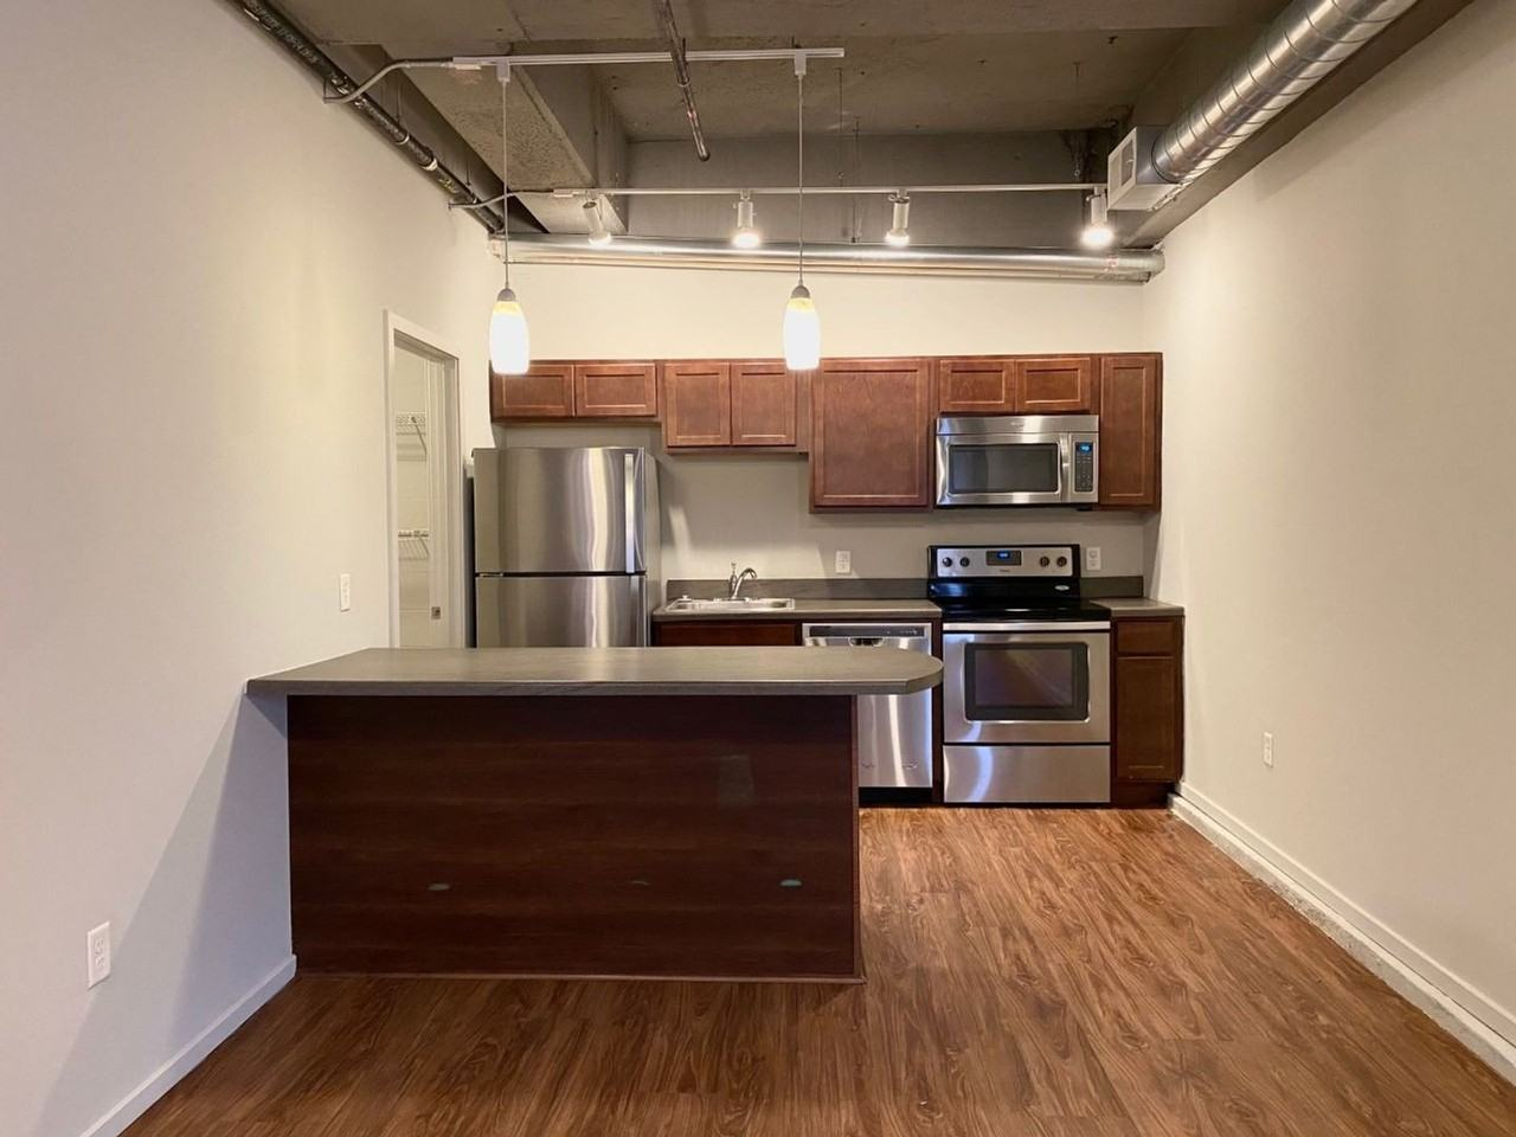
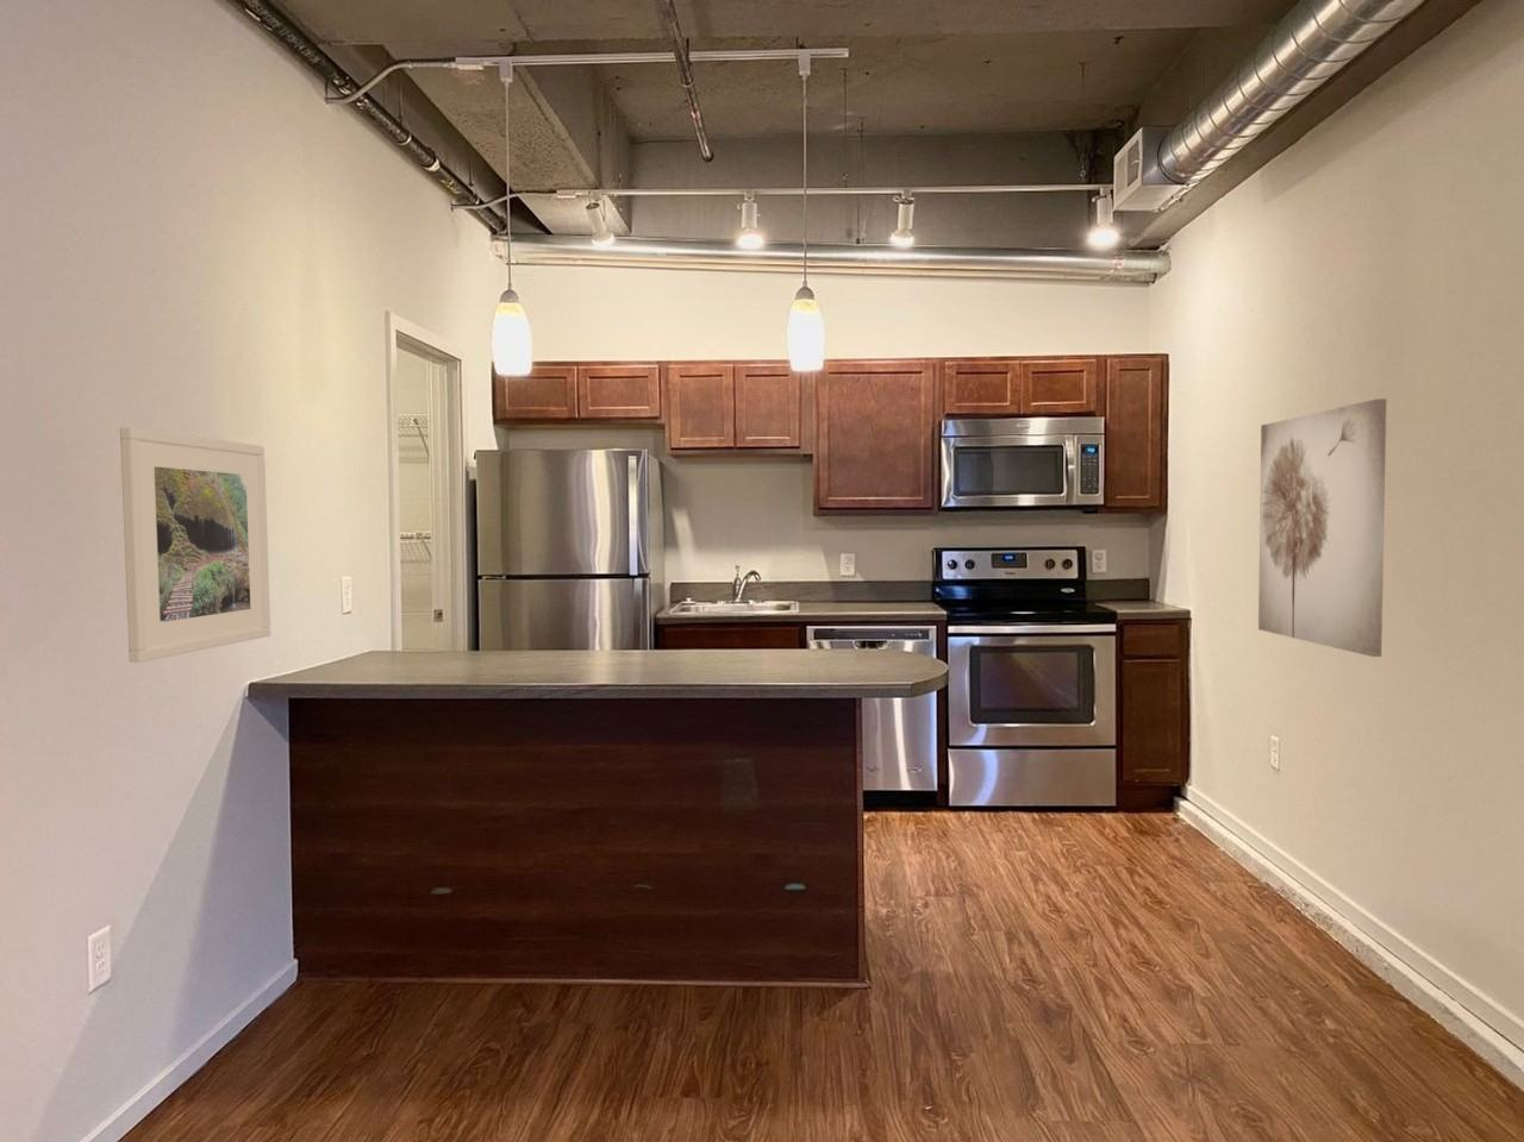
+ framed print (204, 542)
+ wall art (1314, 527)
